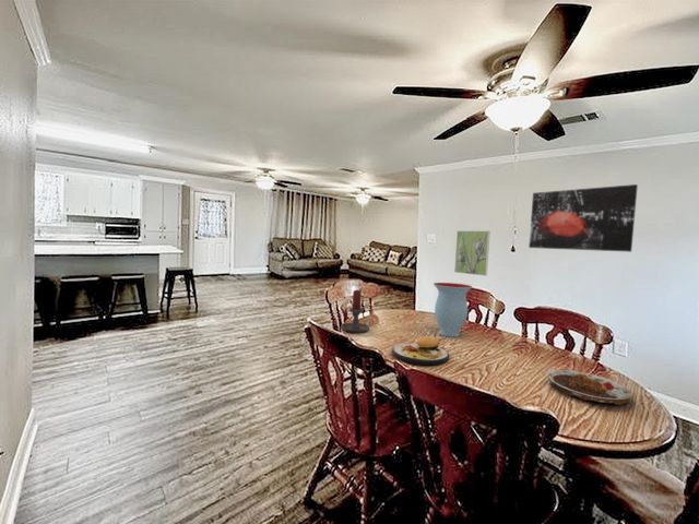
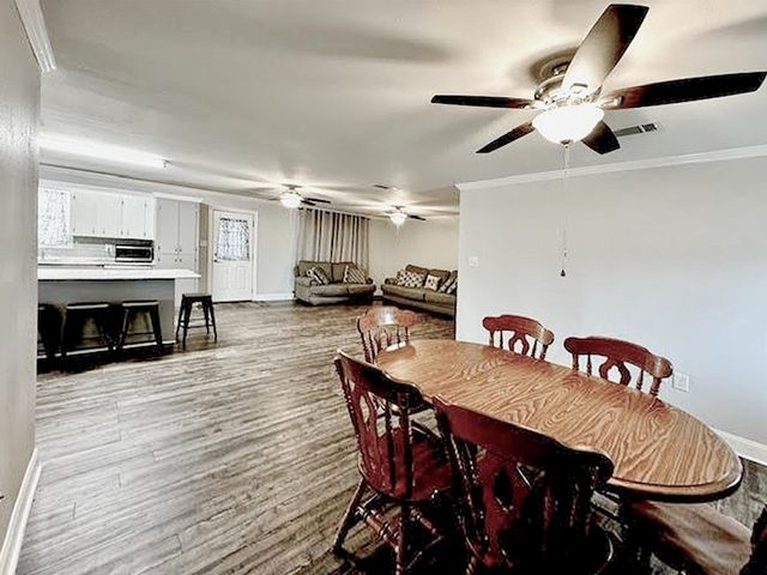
- plate (588, 383)
- wall art (577, 219)
- plate (420, 341)
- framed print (471, 252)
- vase (450, 309)
- candle holder (359, 309)
